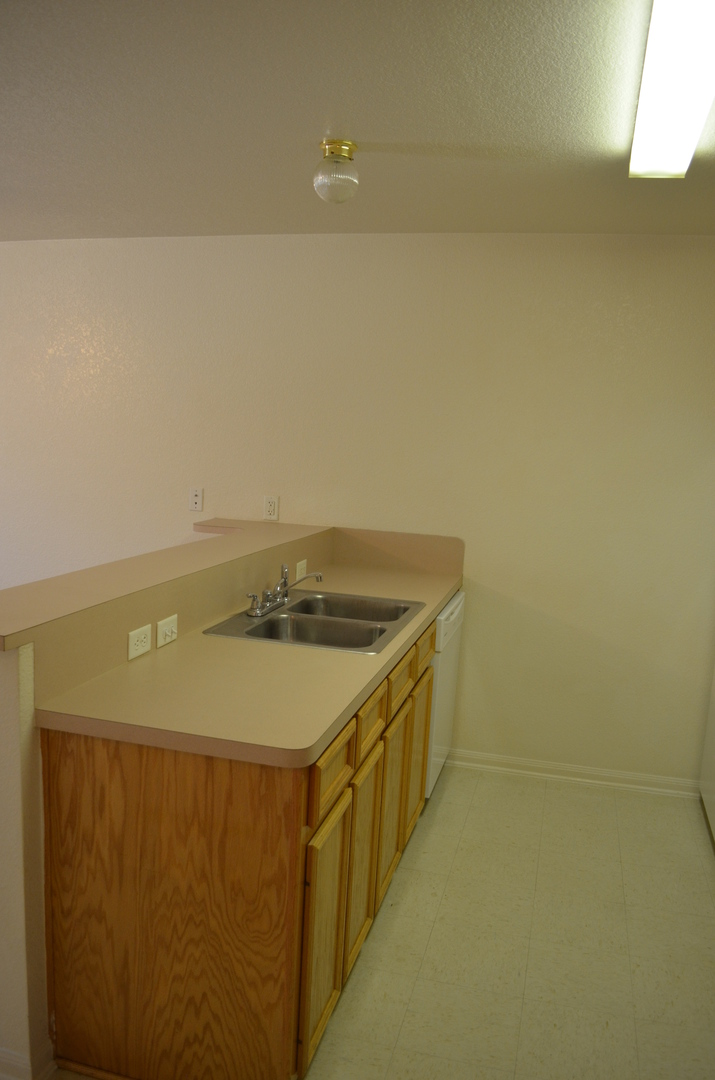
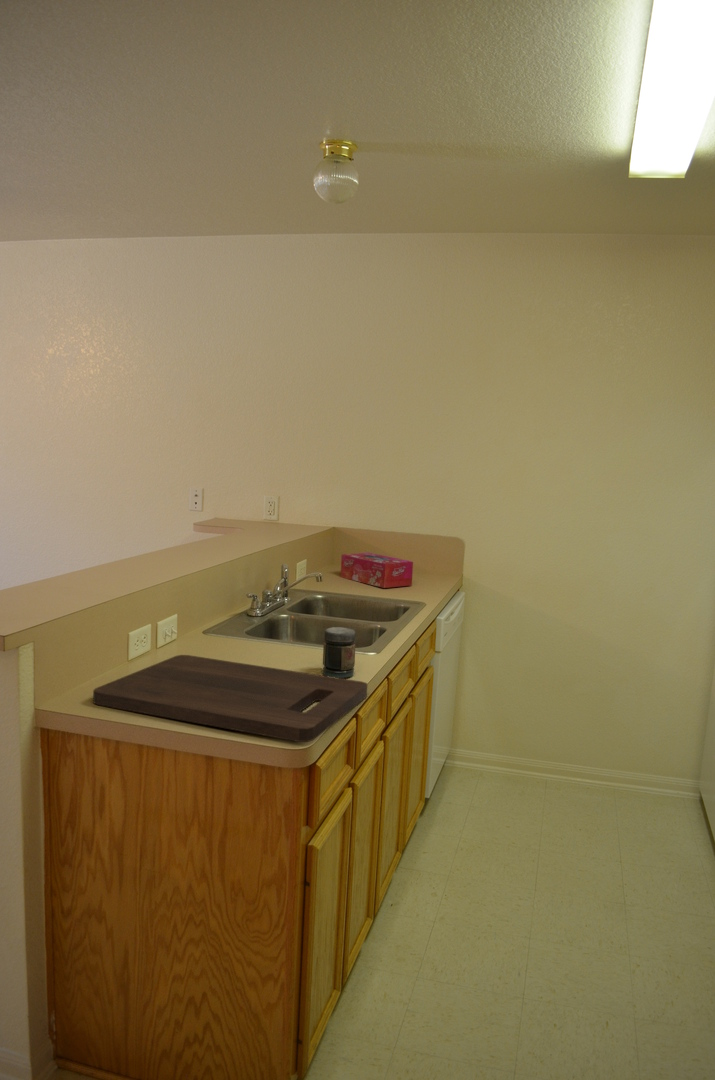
+ jar (339, 652)
+ tissue box (376, 569)
+ cutting board (235, 692)
